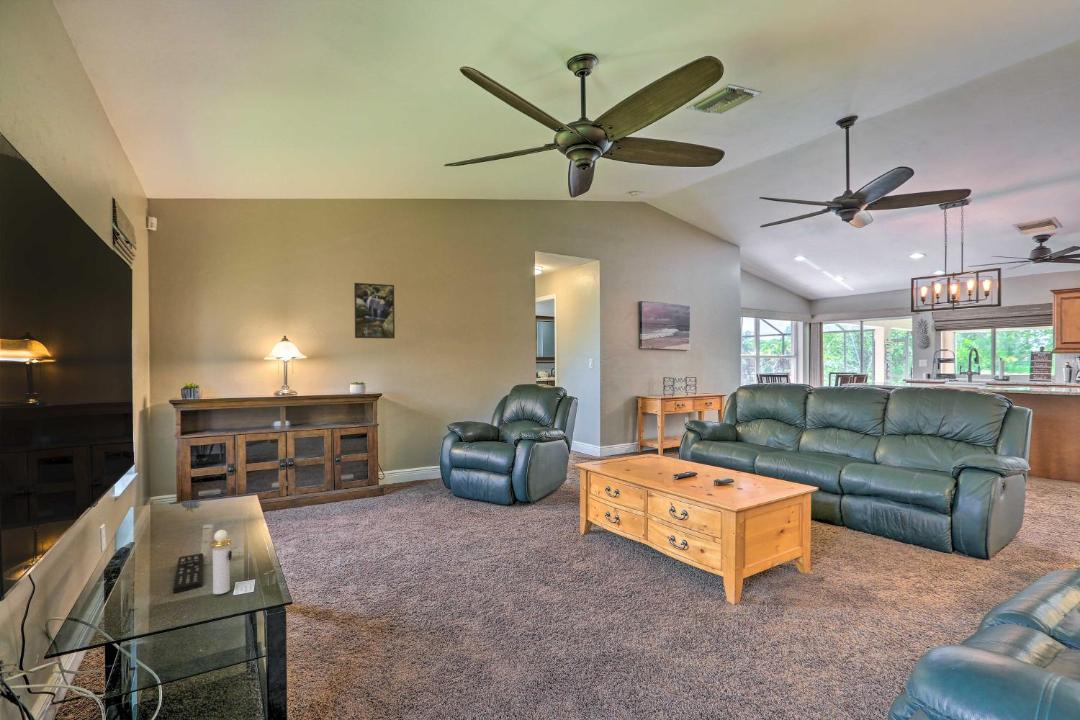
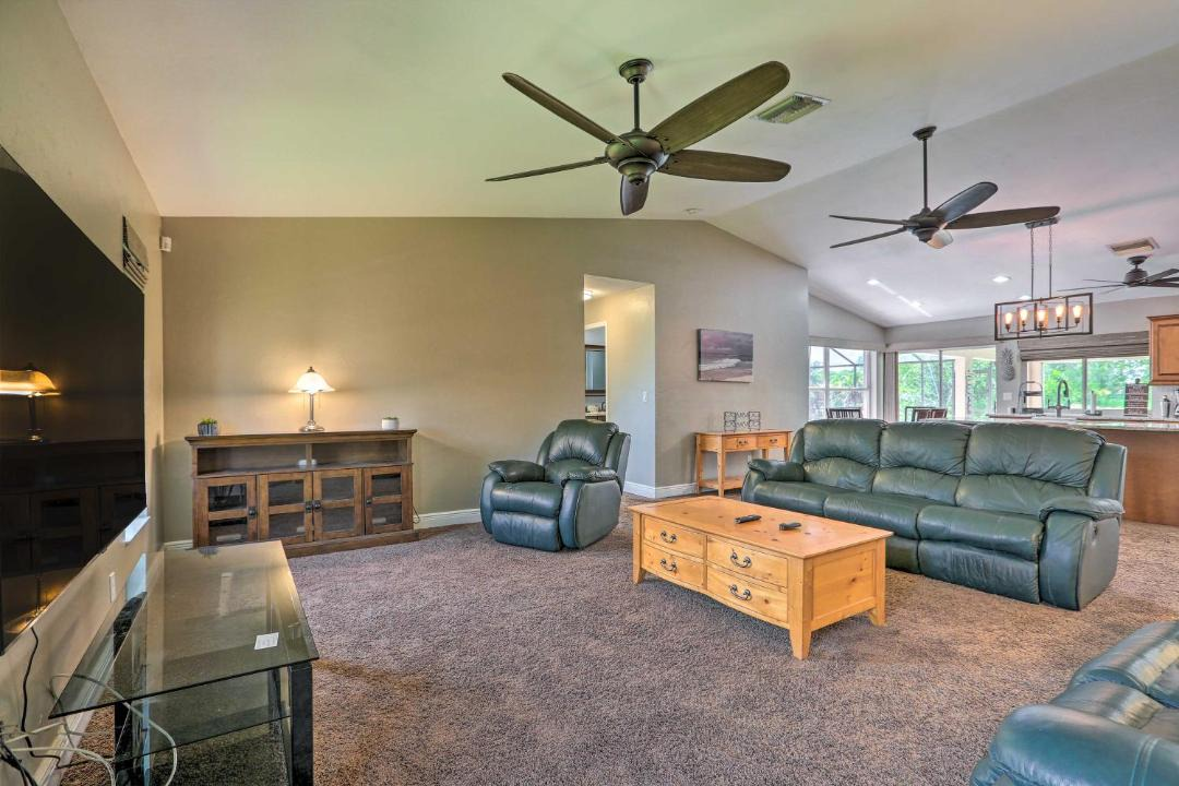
- perfume bottle (221, 561)
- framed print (374, 311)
- remote control (189, 570)
